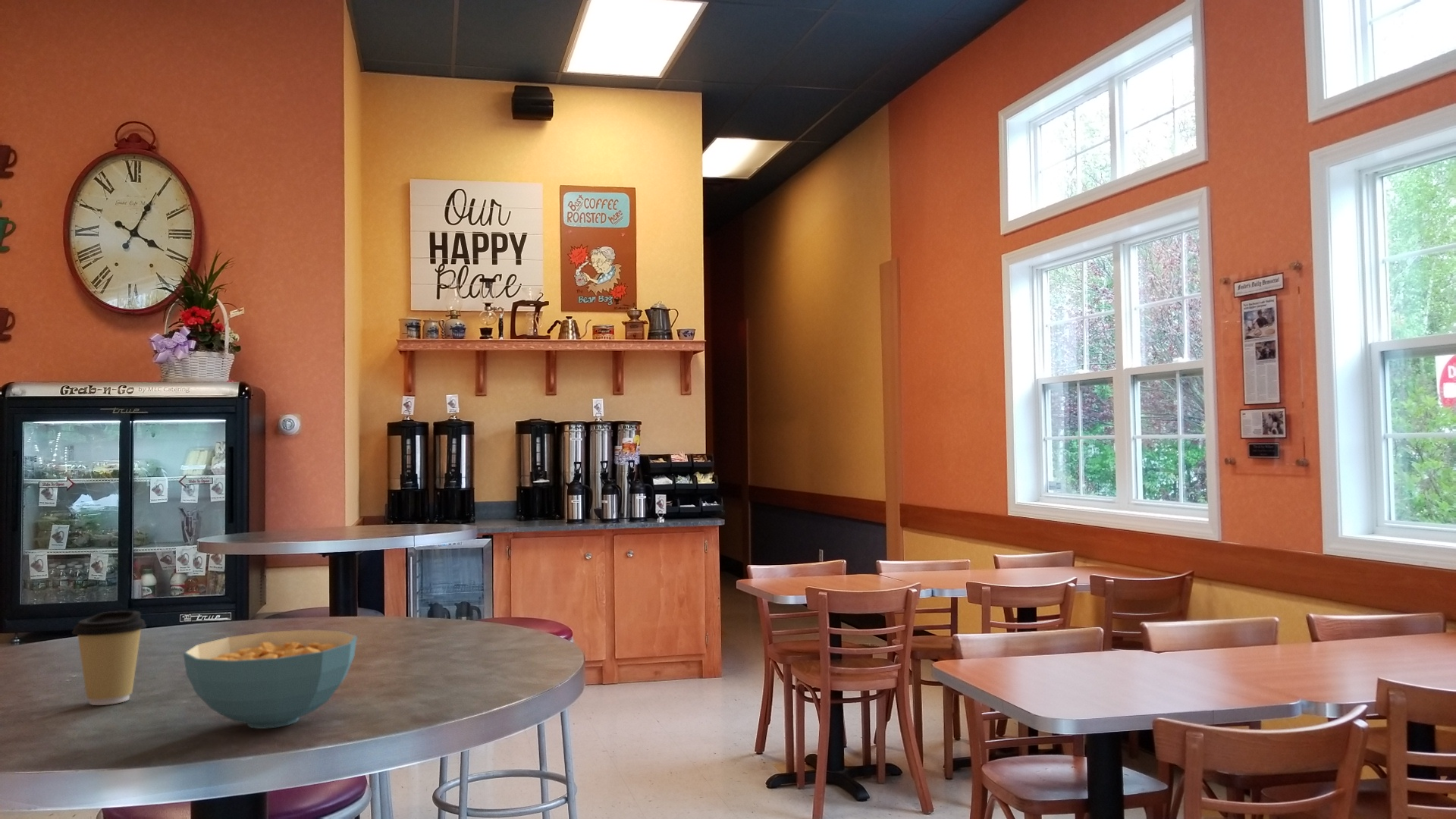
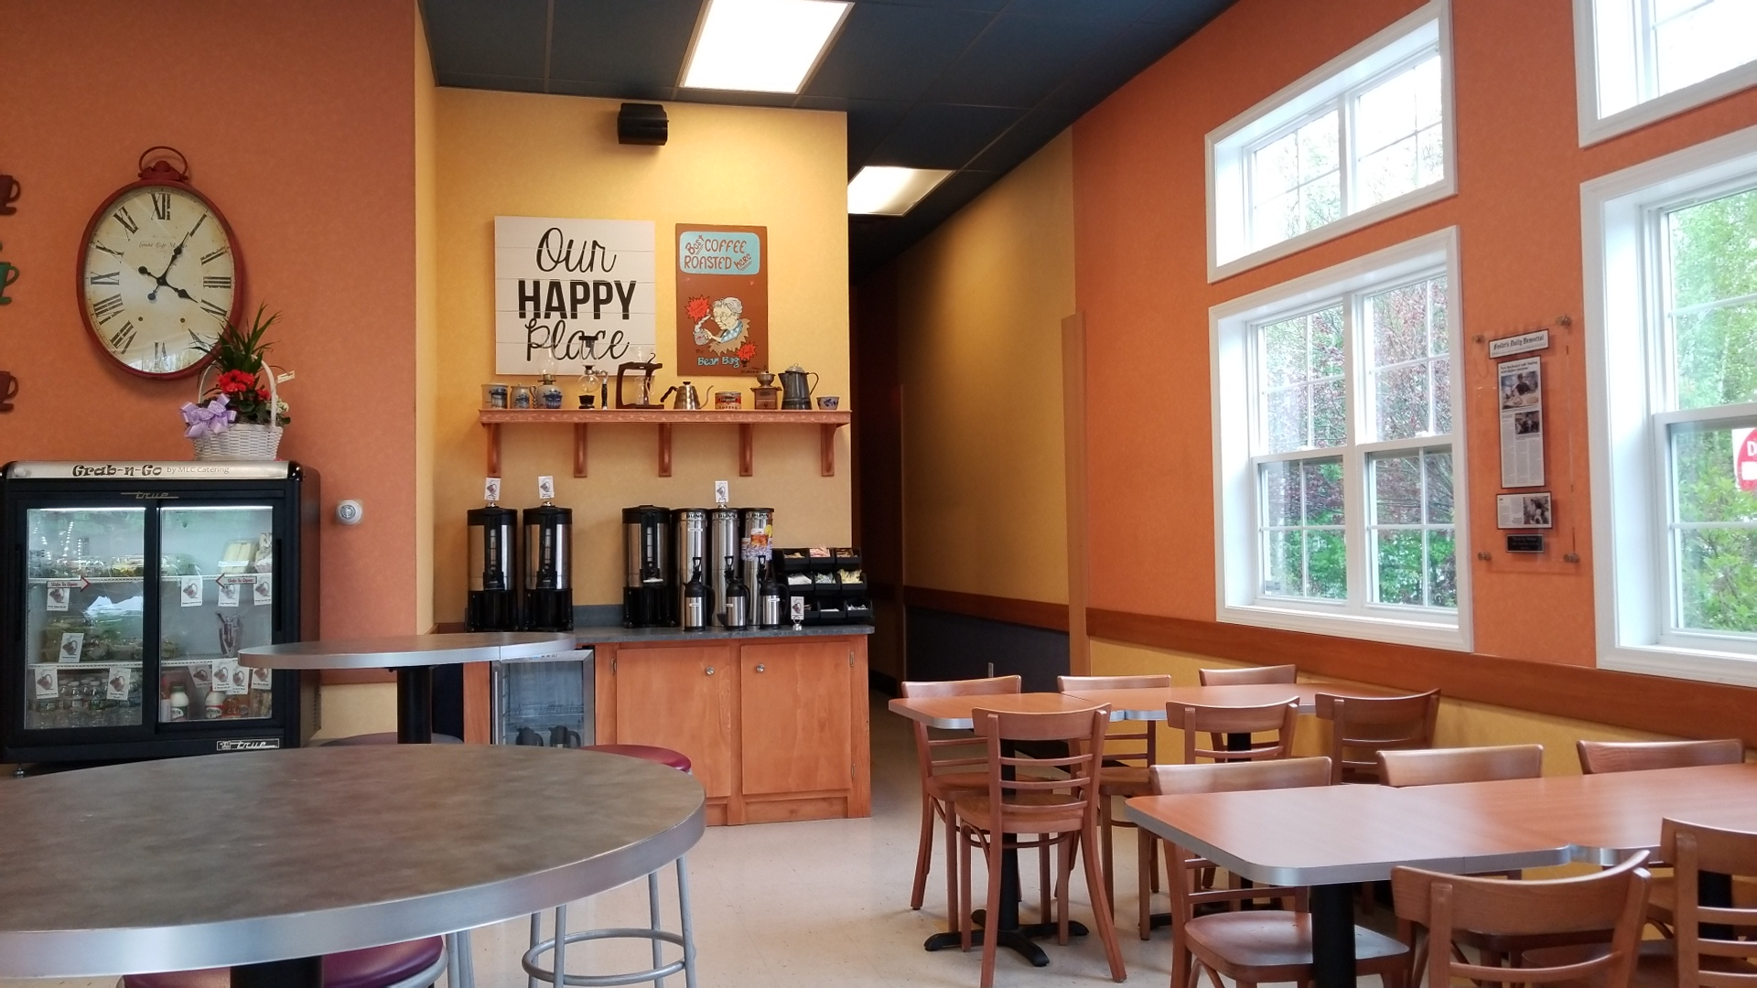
- coffee cup (109, 657)
- cereal bowl (273, 682)
